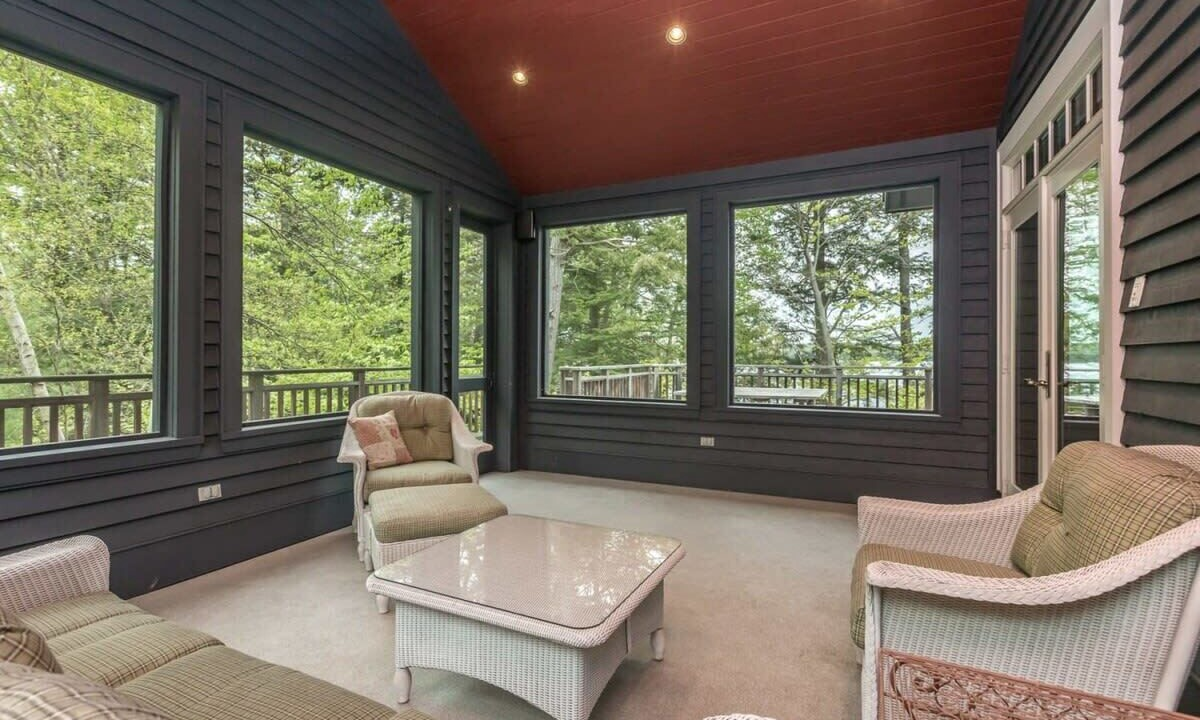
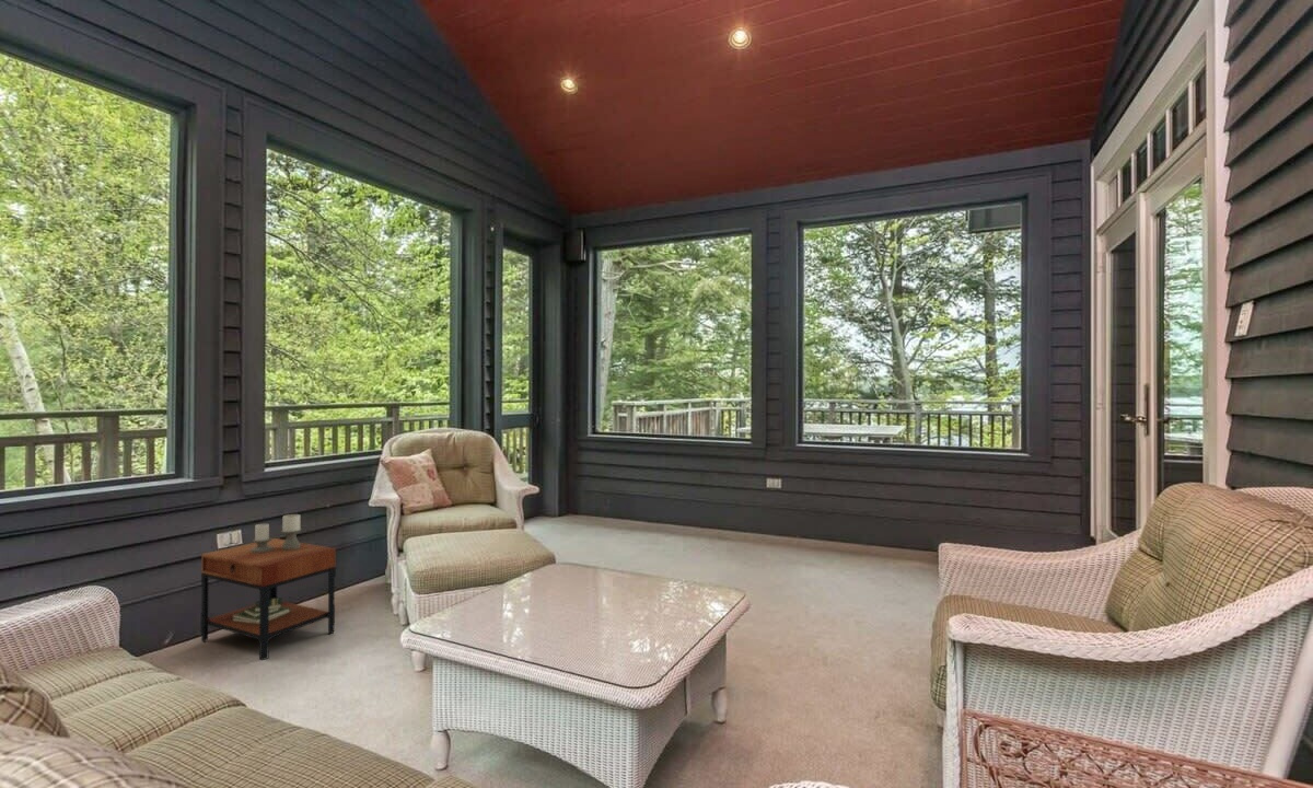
+ side table (269, 577)
